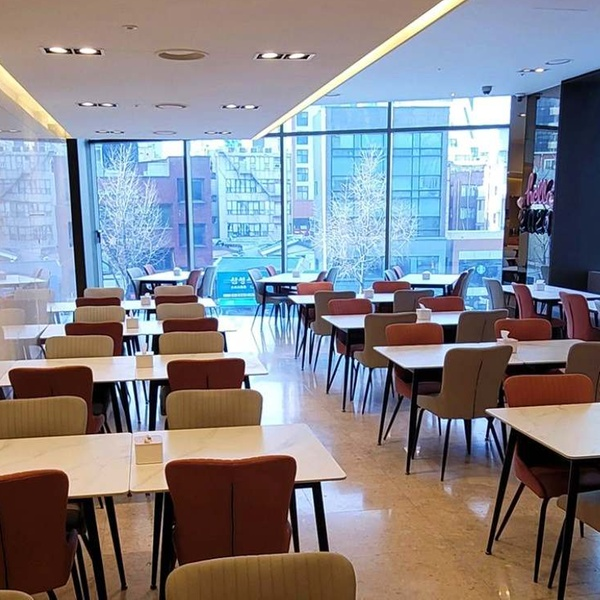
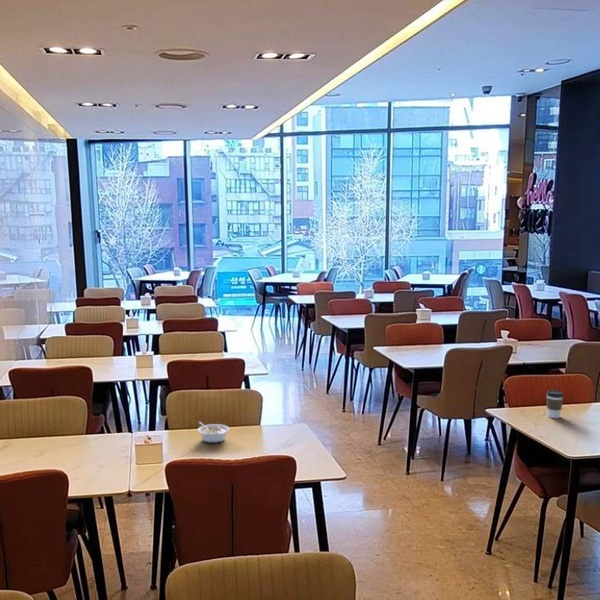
+ coffee cup (554, 404)
+ legume (212, 433)
